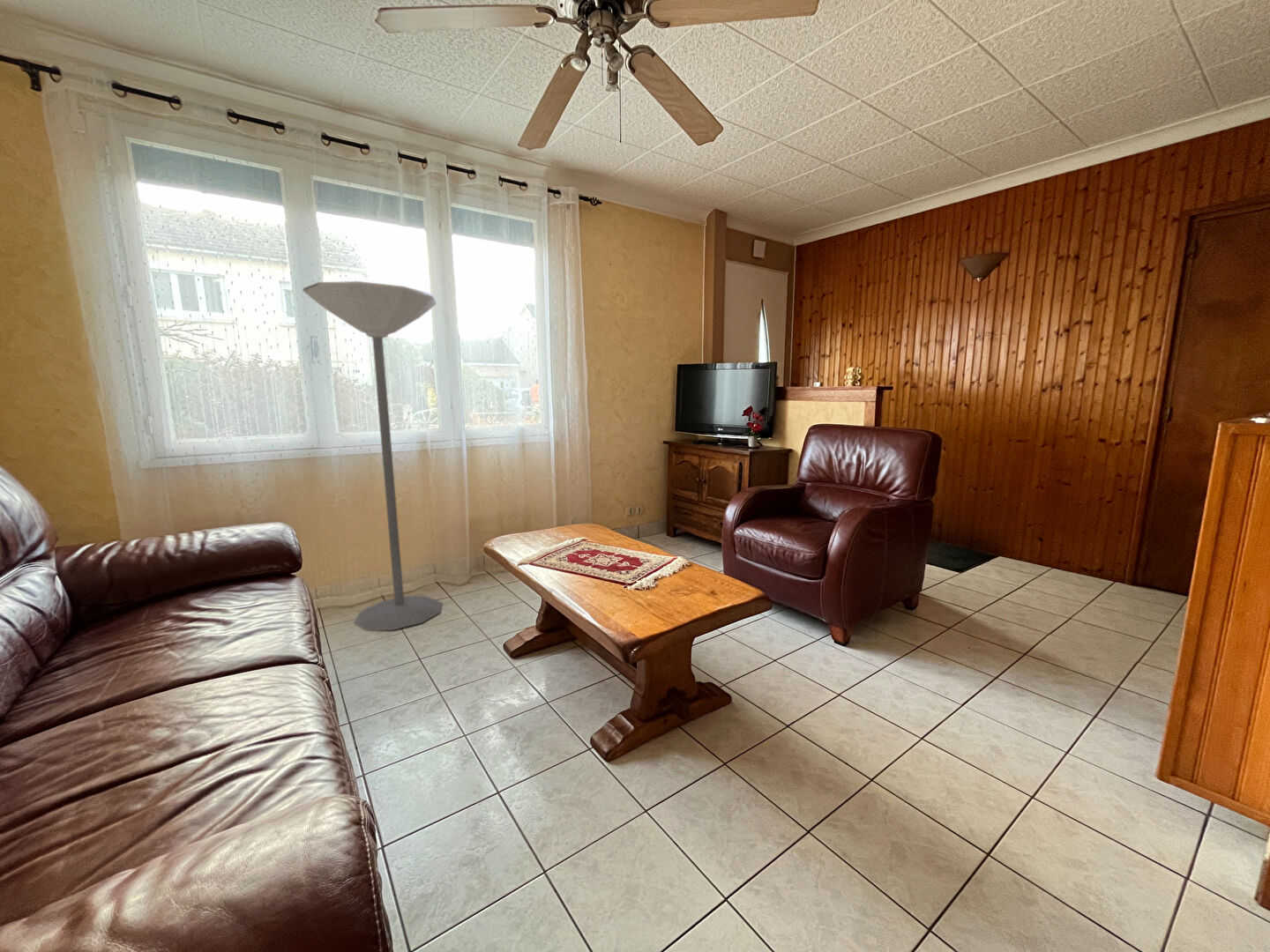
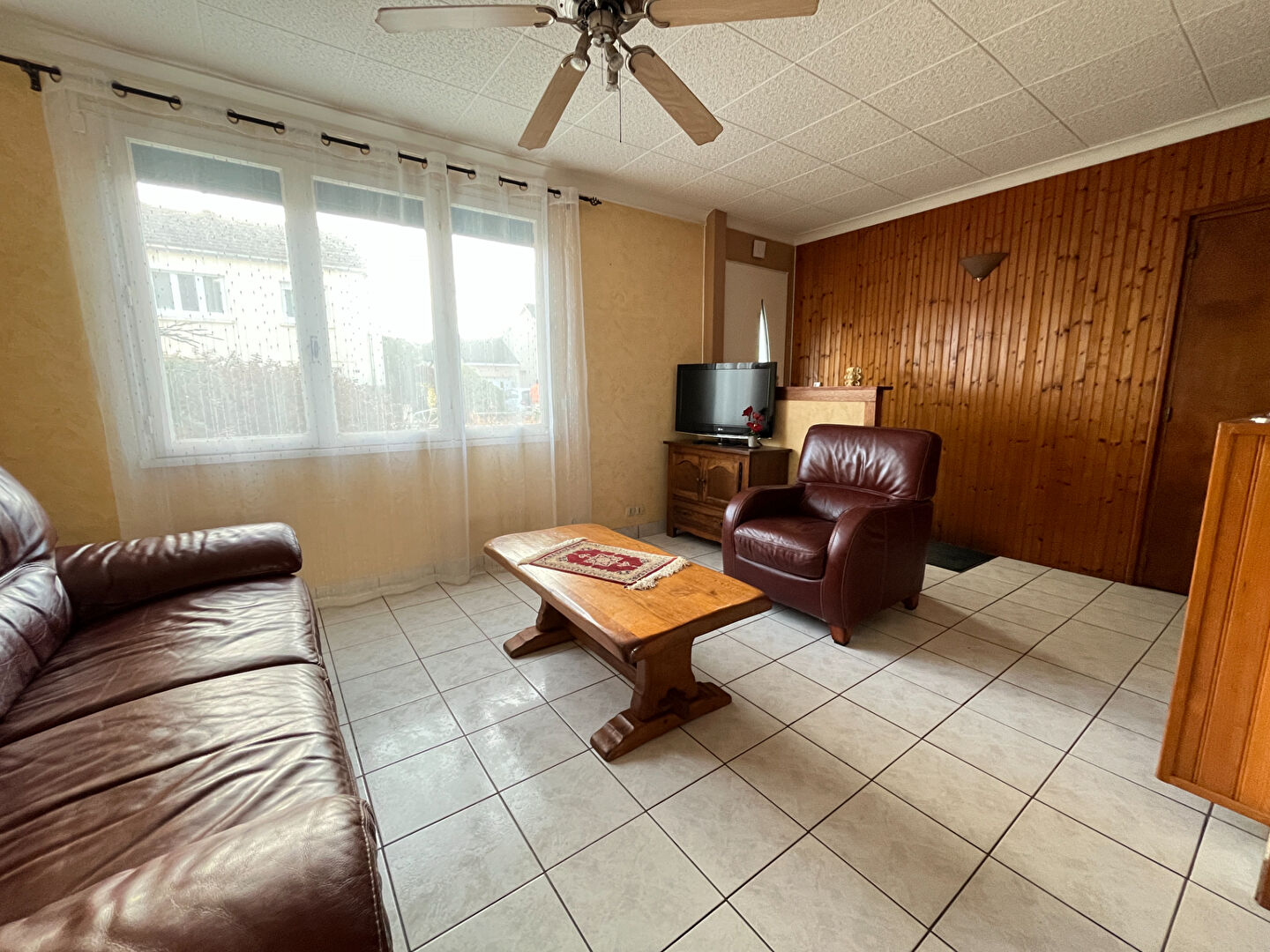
- floor lamp (387, 461)
